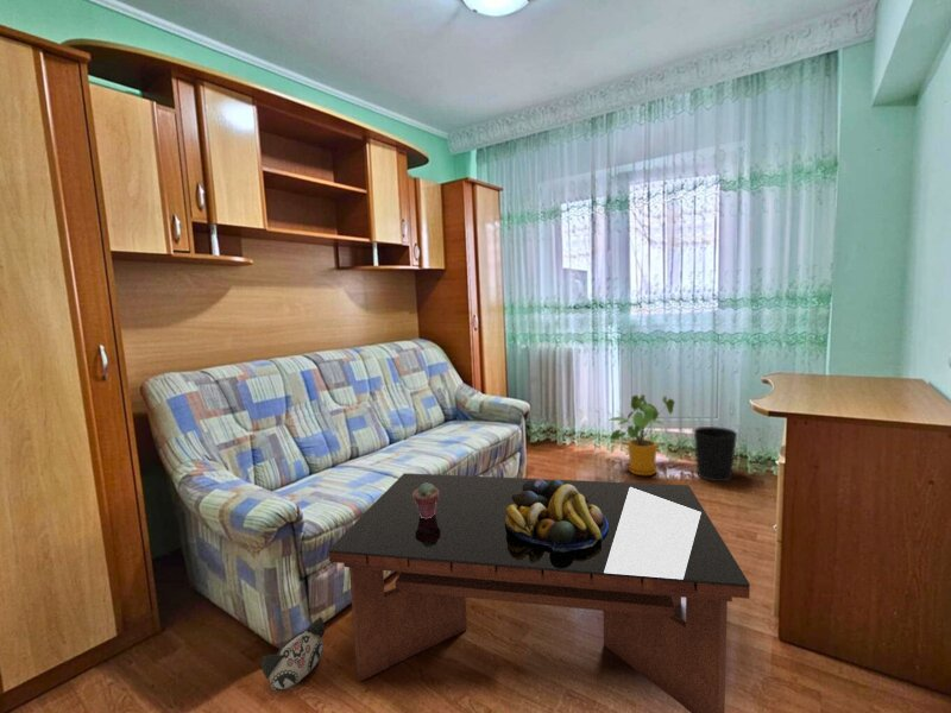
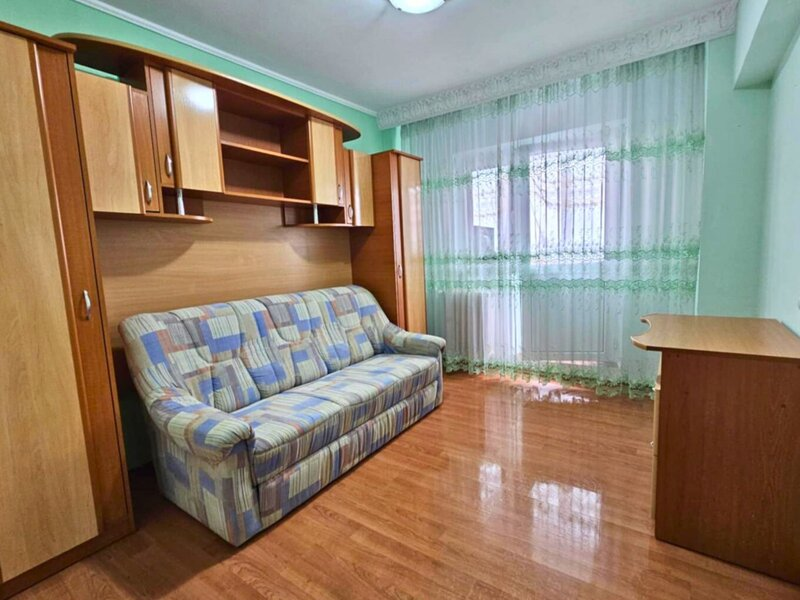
- potted succulent (426, 498)
- plush toy (295, 655)
- fruit bowl (555, 504)
- coffee table (531, 576)
- wastebasket (714, 454)
- house plant (640, 434)
